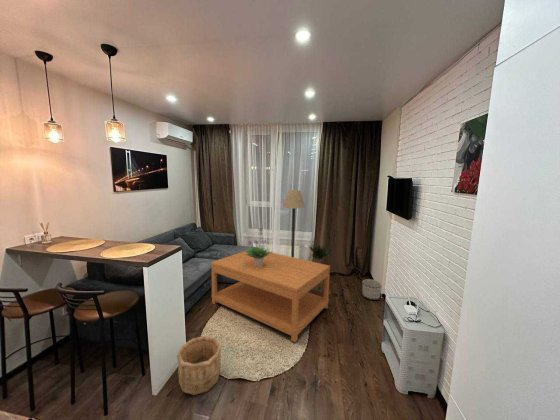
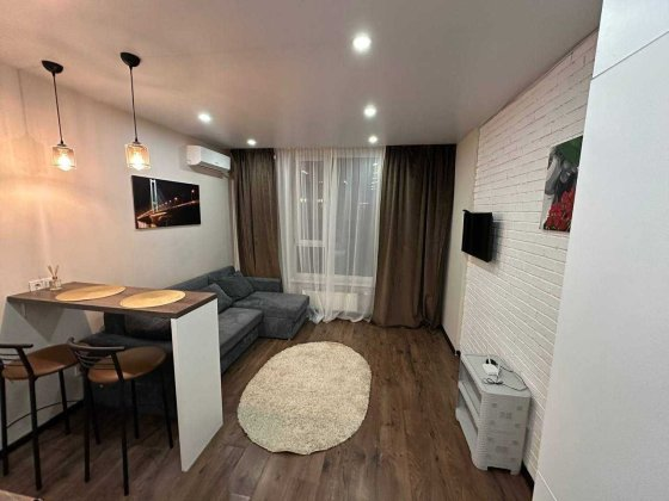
- floor lamp (293, 232)
- wooden bucket (200, 363)
- planter (371, 290)
- coffee table (269, 284)
- potted plant (320, 260)
- potted plant (258, 247)
